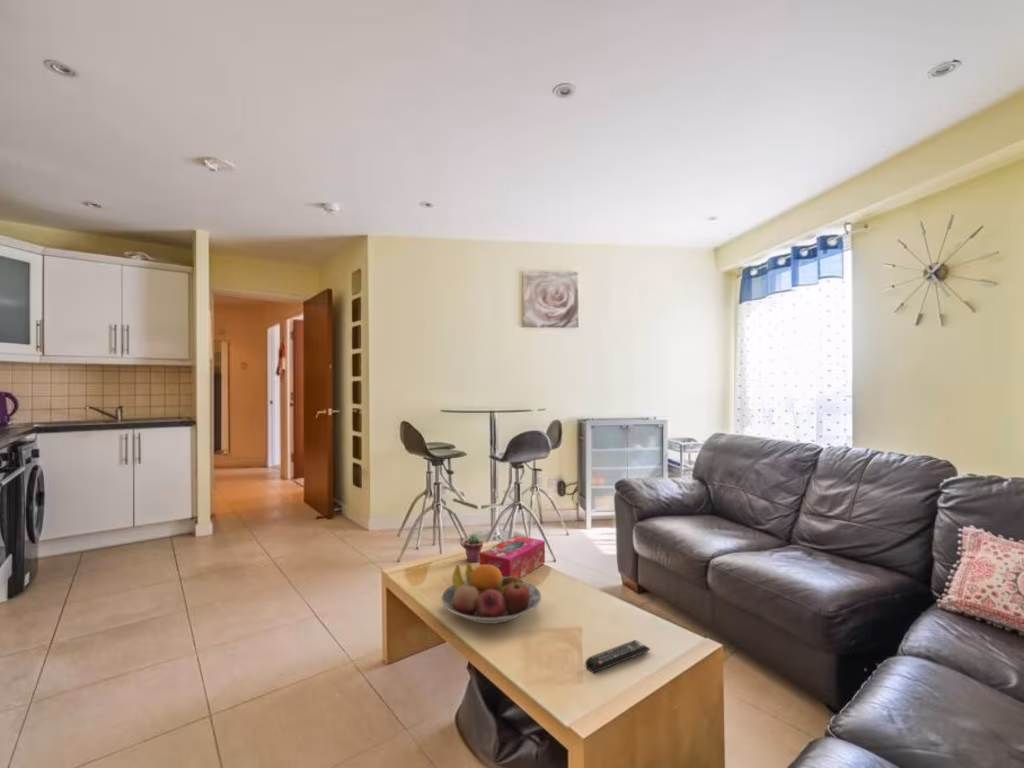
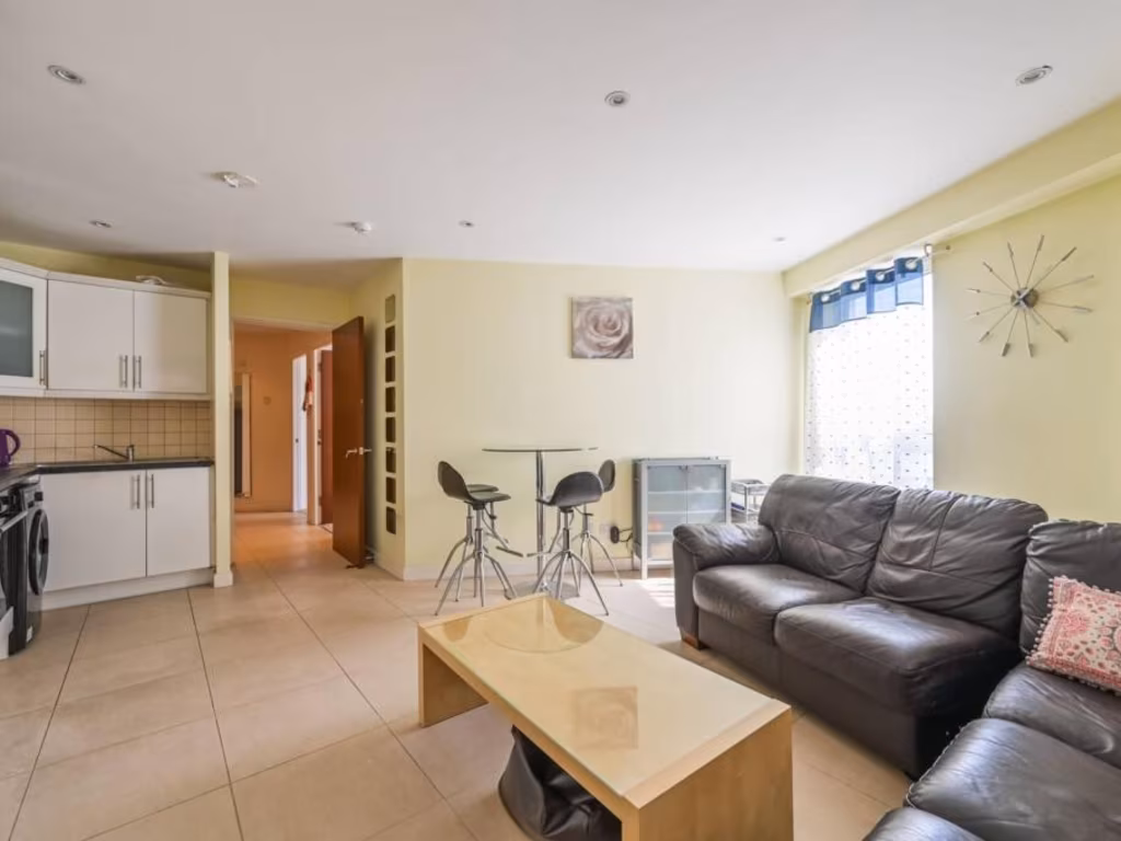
- potted succulent (473, 546)
- tissue box (513, 558)
- remote control (618, 655)
- fruit bowl (491, 591)
